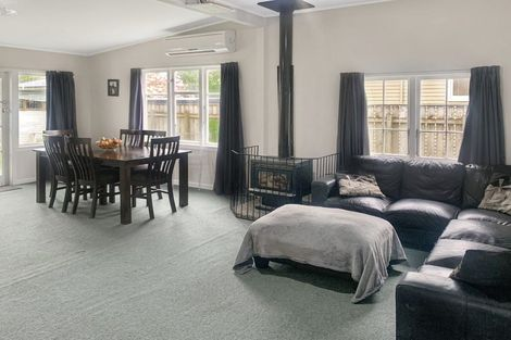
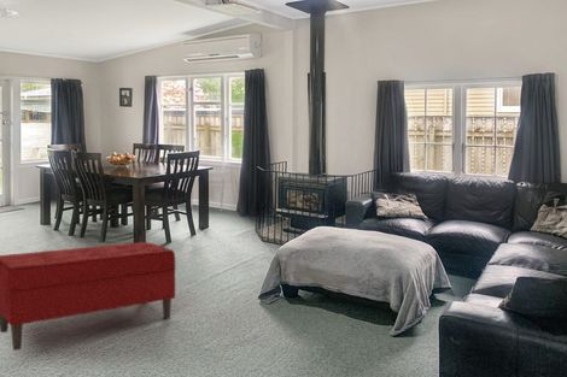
+ bench (88, 289)
